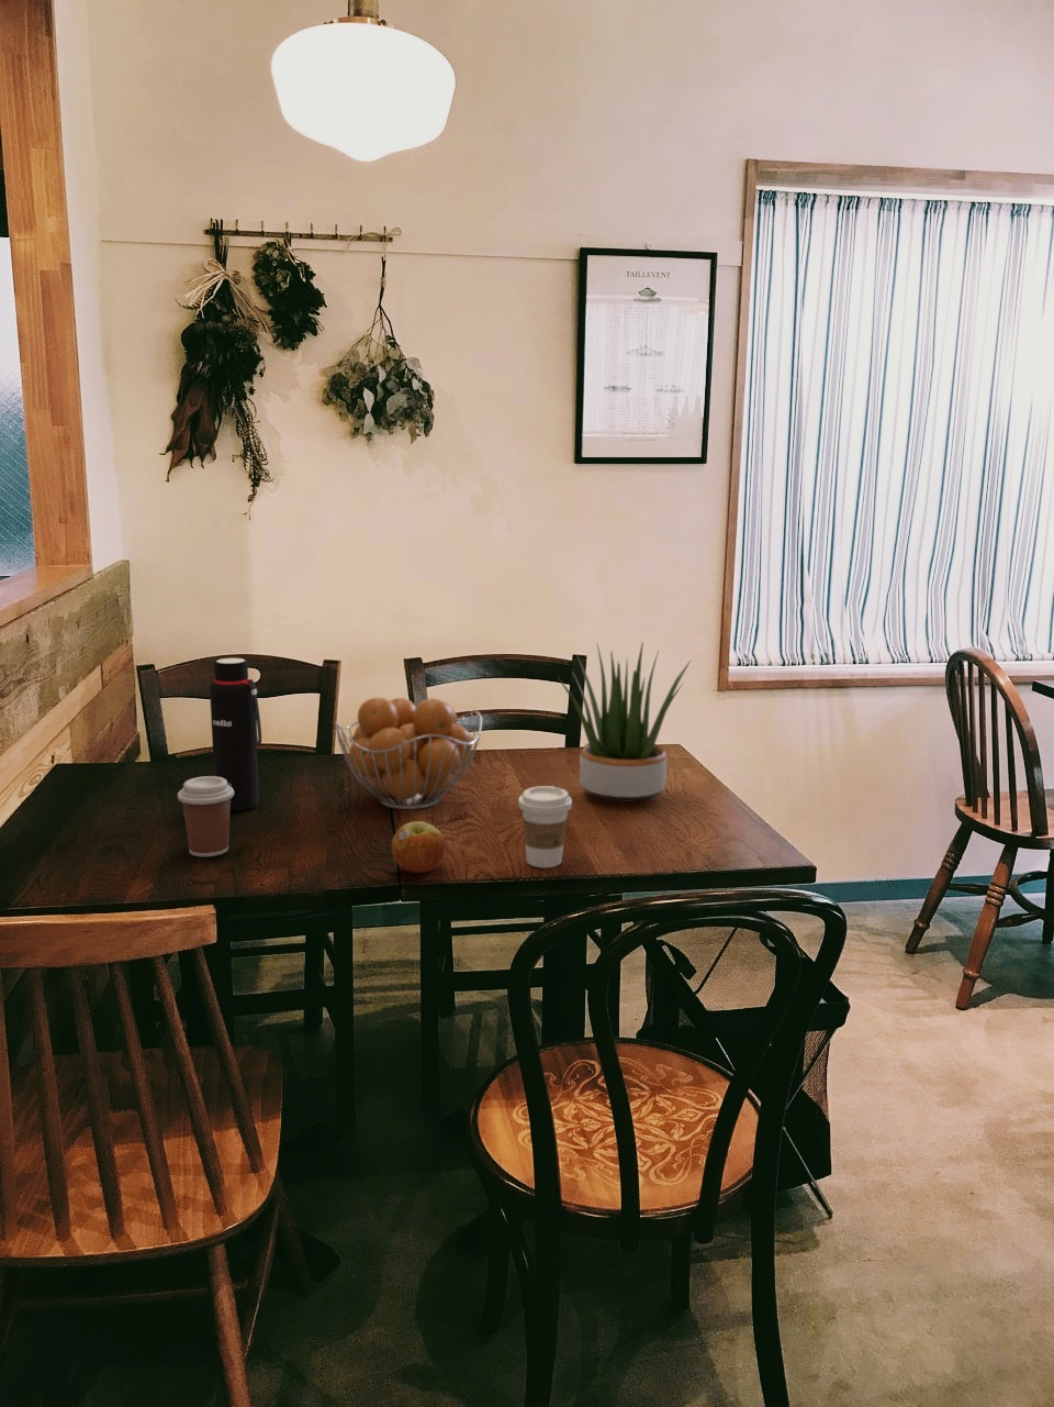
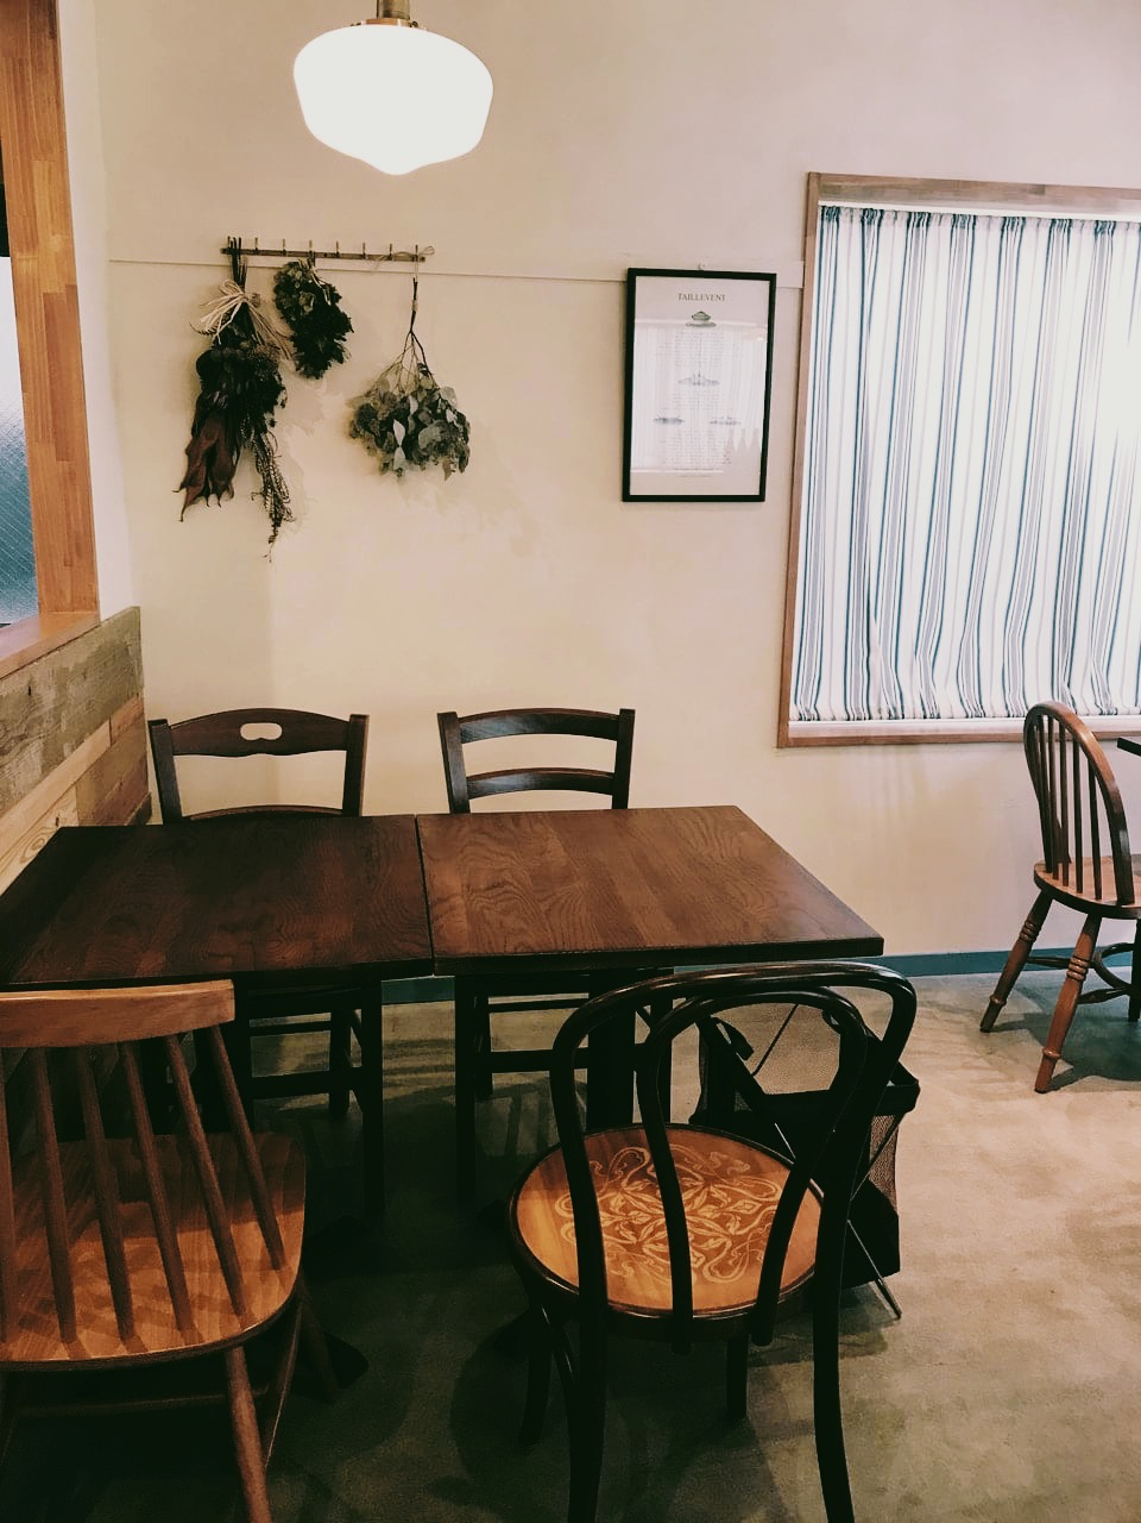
- fruit basket (410, 749)
- potted plant (623, 722)
- coffee cup (545, 826)
- apple (417, 846)
- water bottle (237, 735)
- coffee cup (206, 815)
